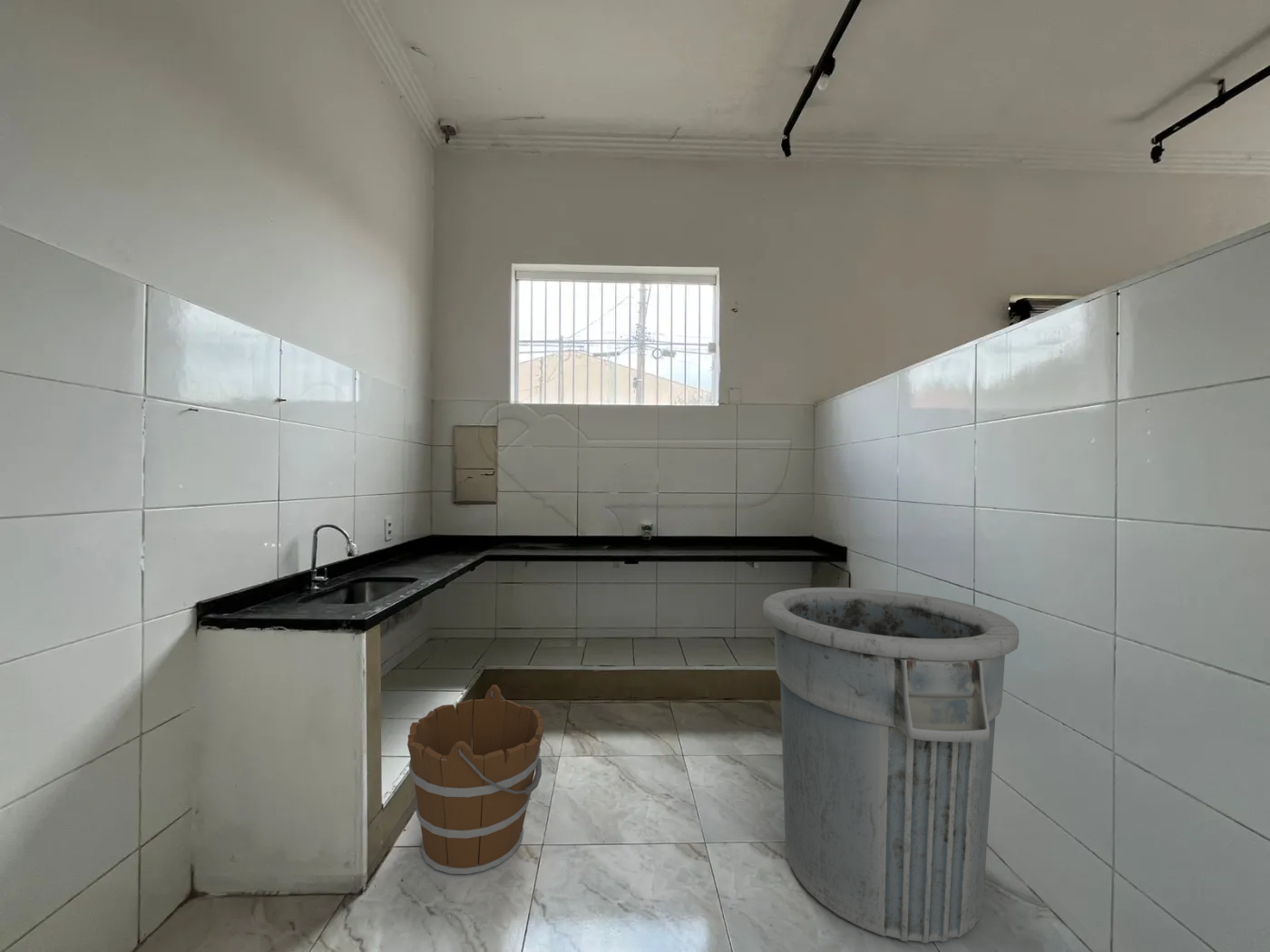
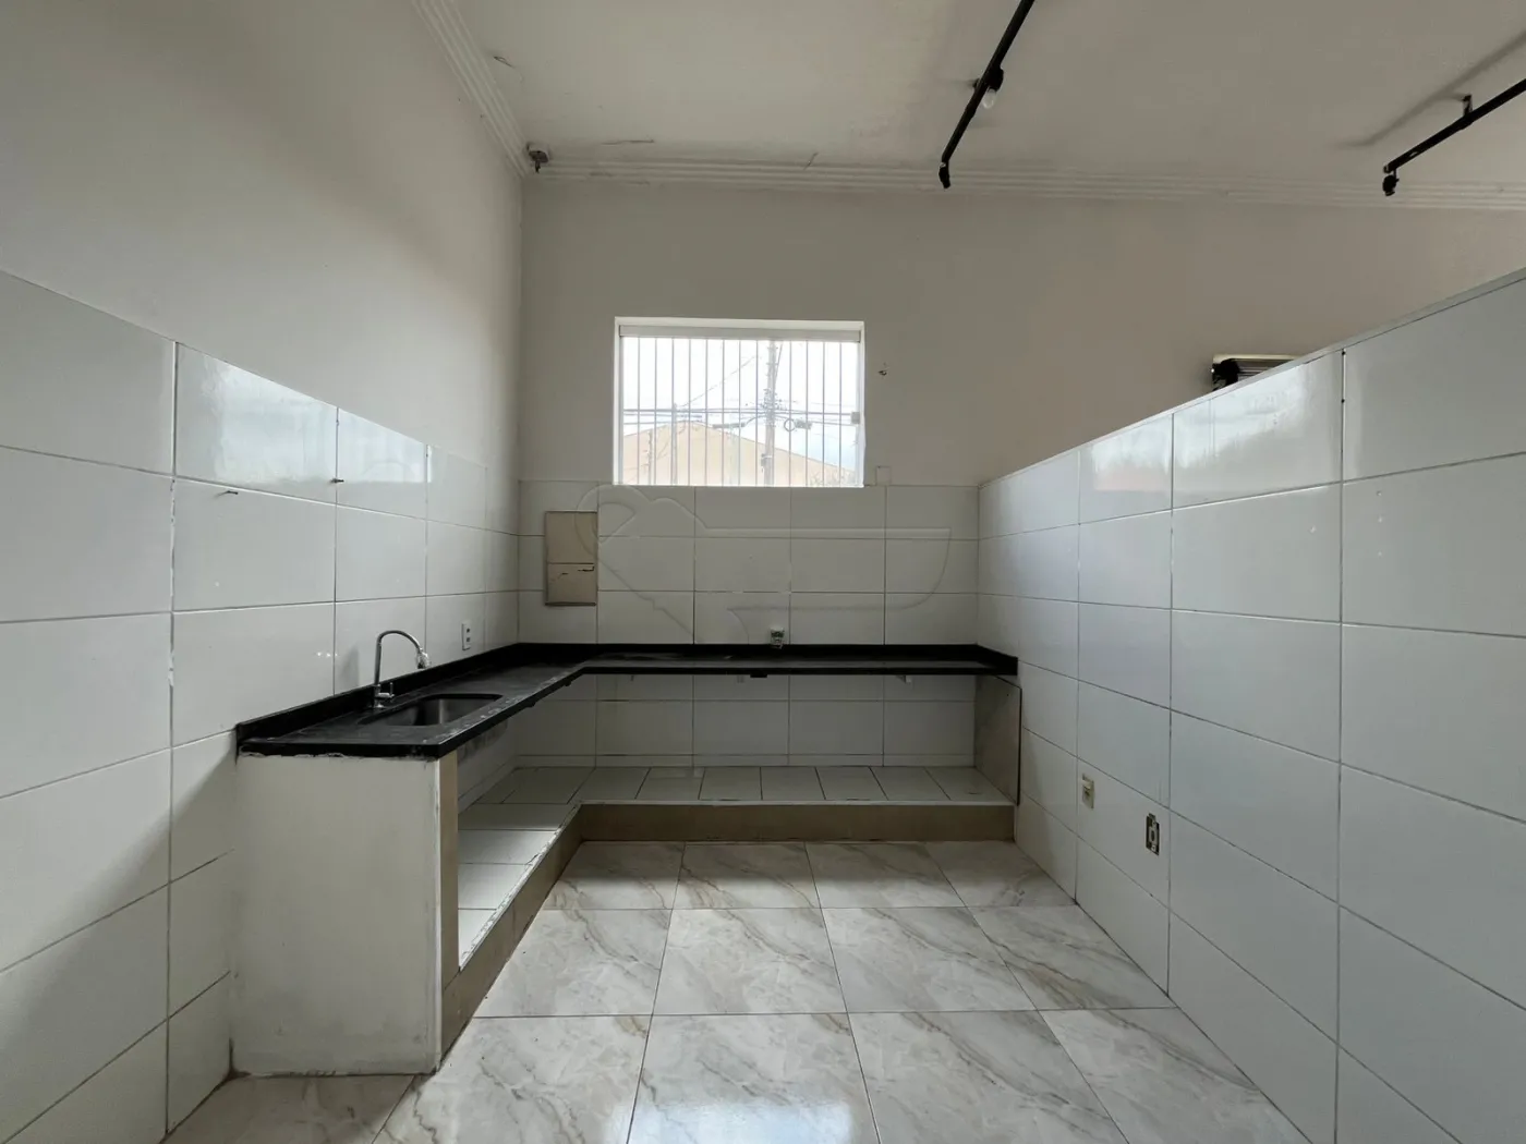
- bucket (476, 775)
- trash can (878, 738)
